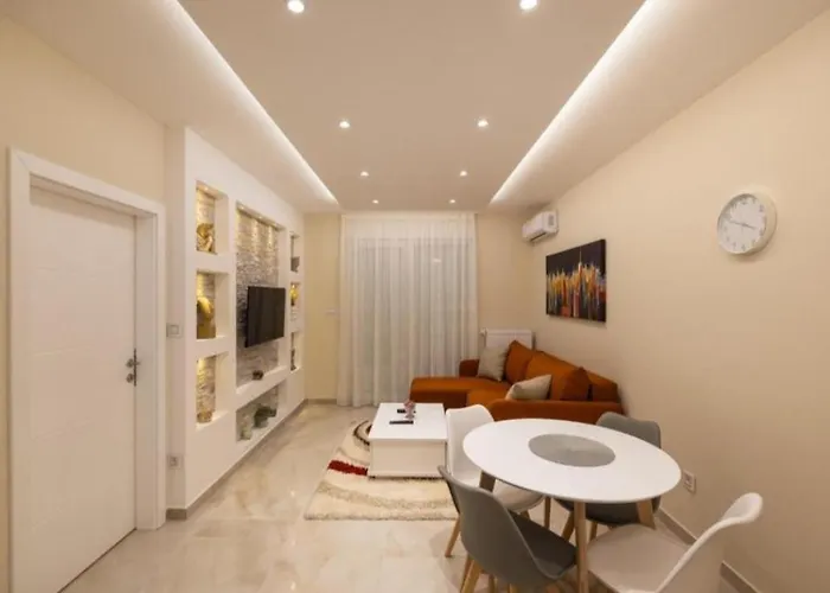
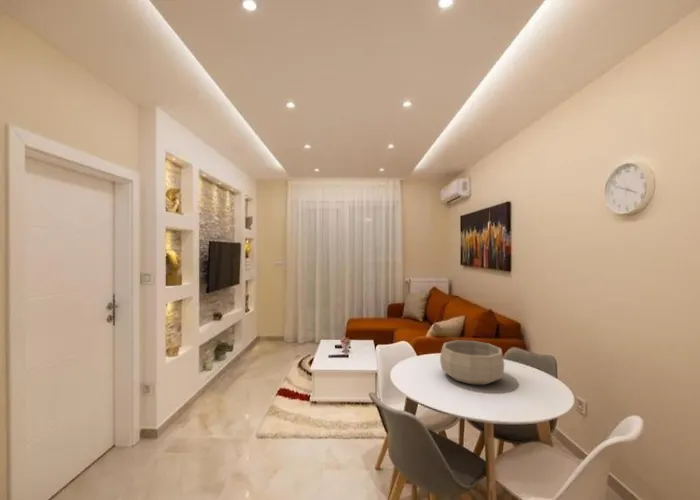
+ decorative bowl (471, 362)
